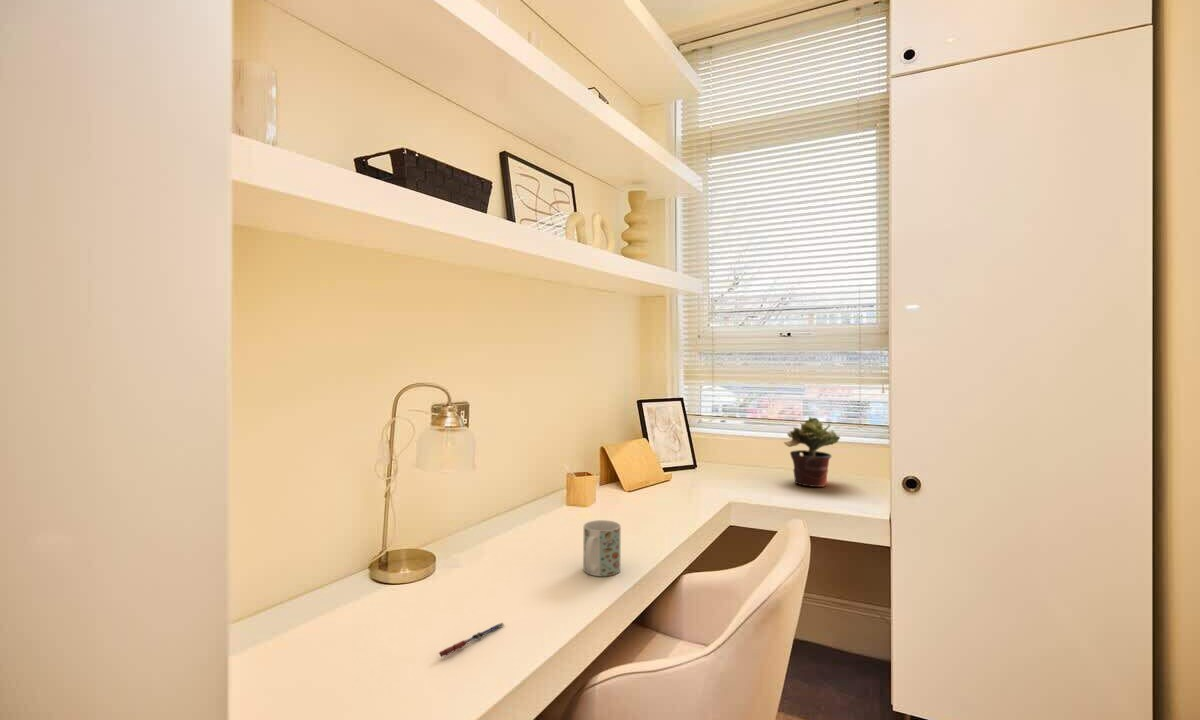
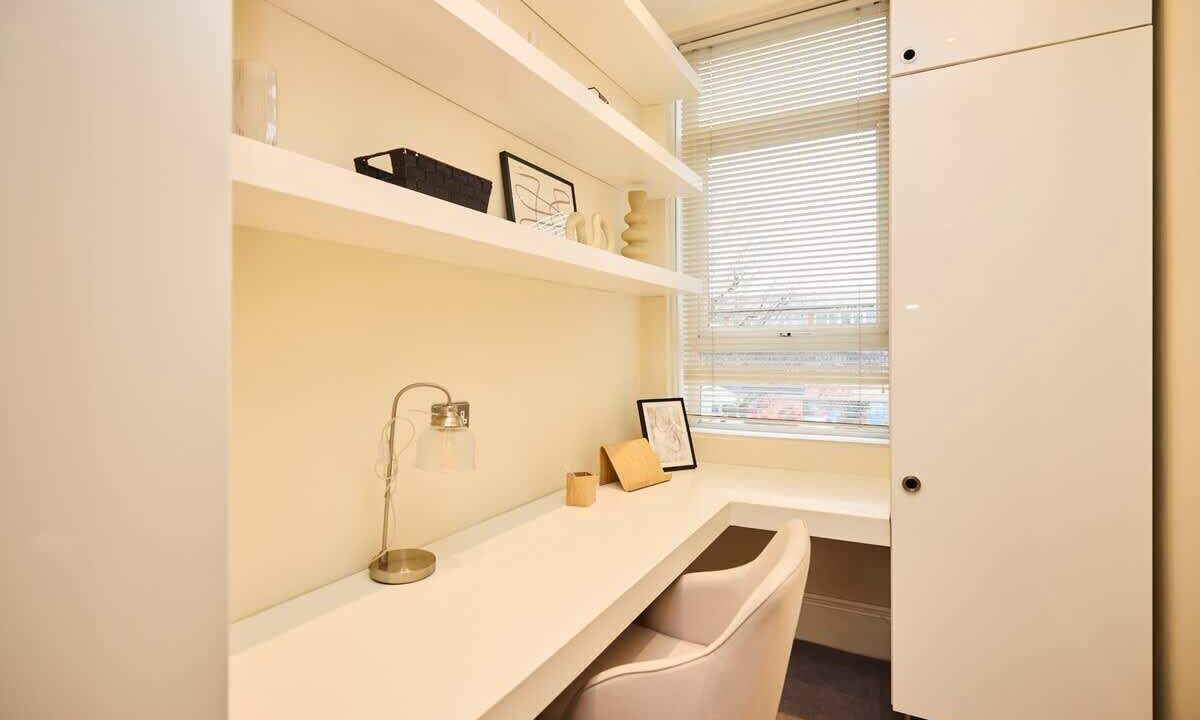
- pen (473, 637)
- mug (598, 549)
- potted plant (812, 449)
